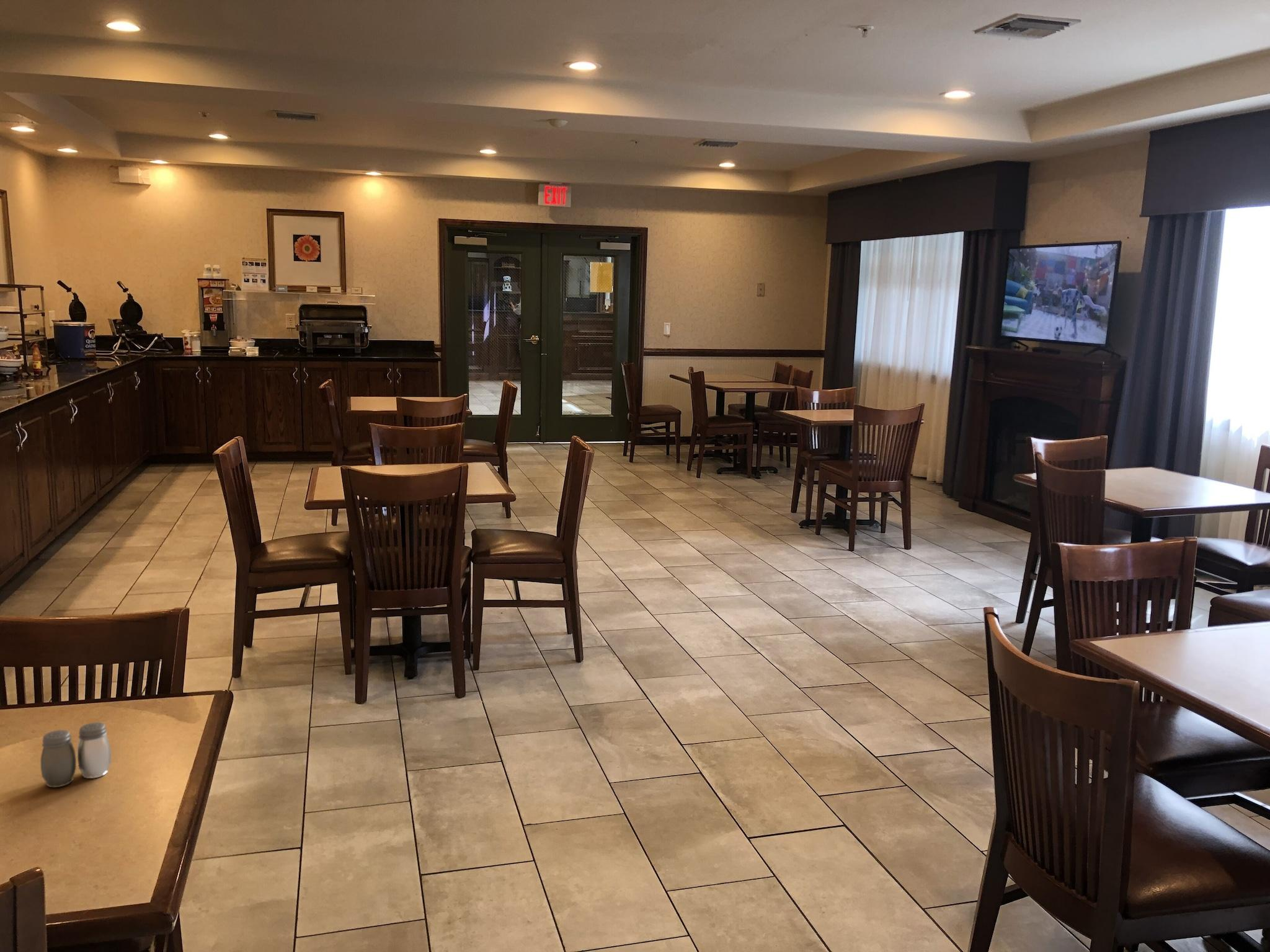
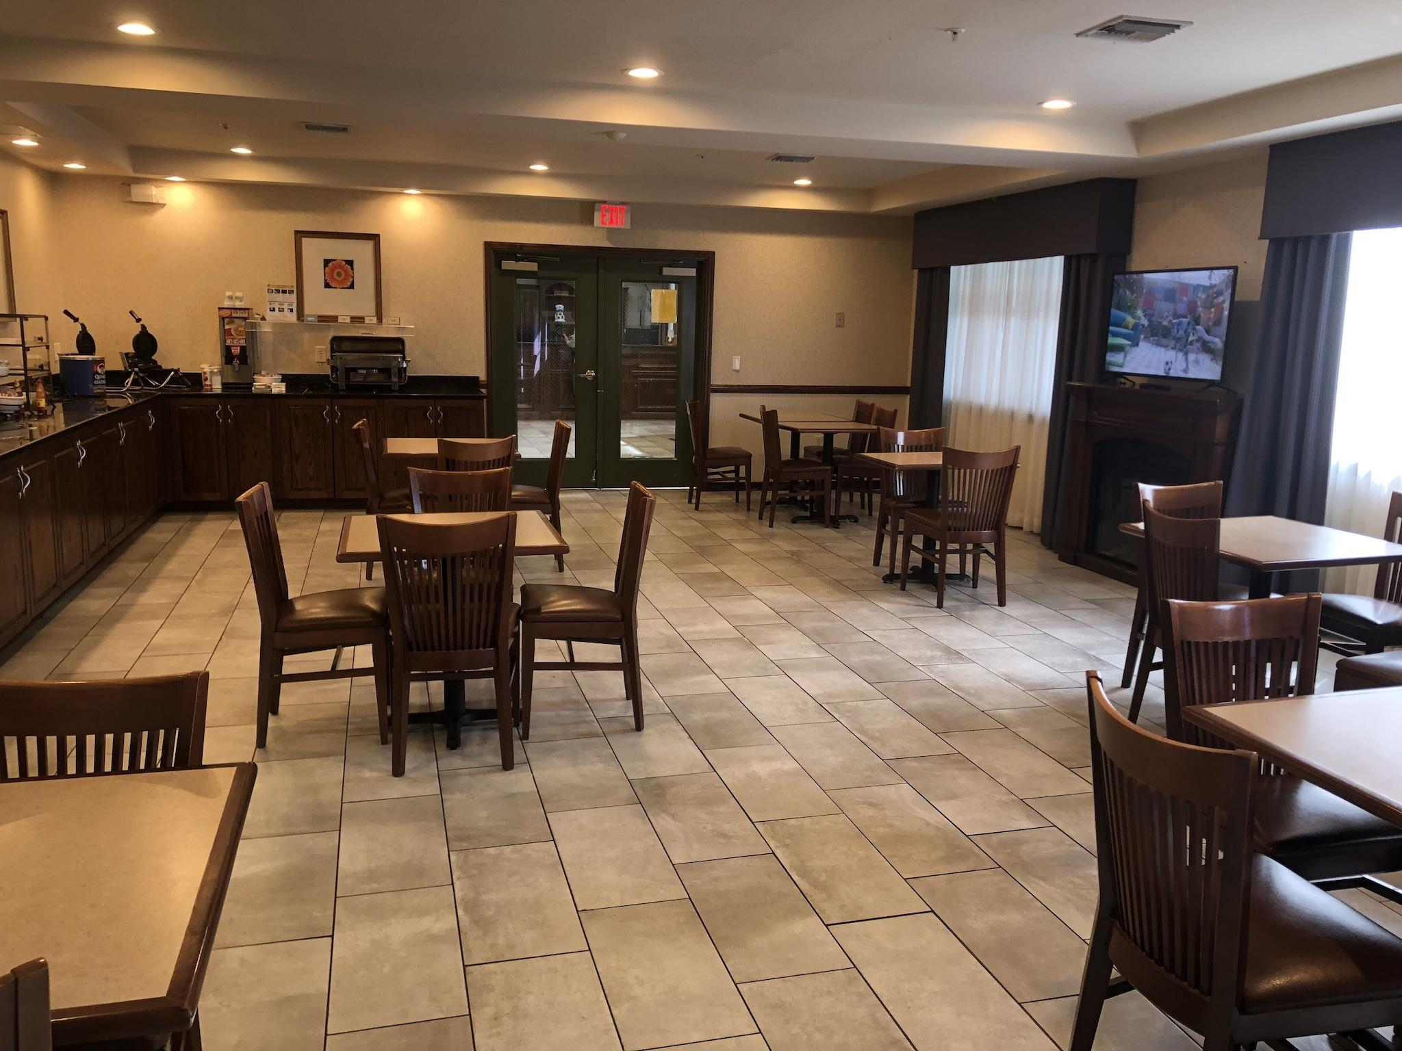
- salt and pepper shaker (75, 754)
